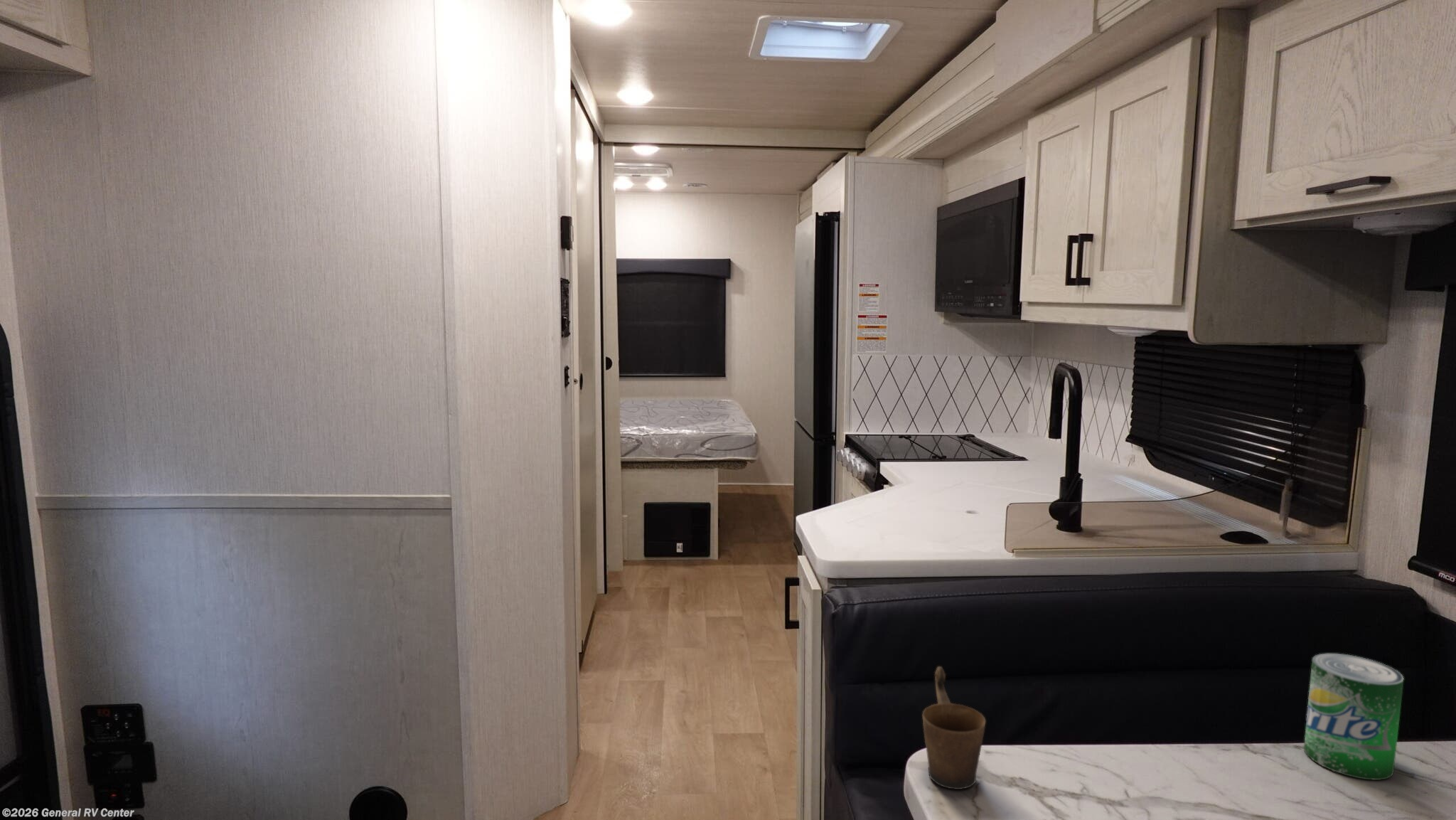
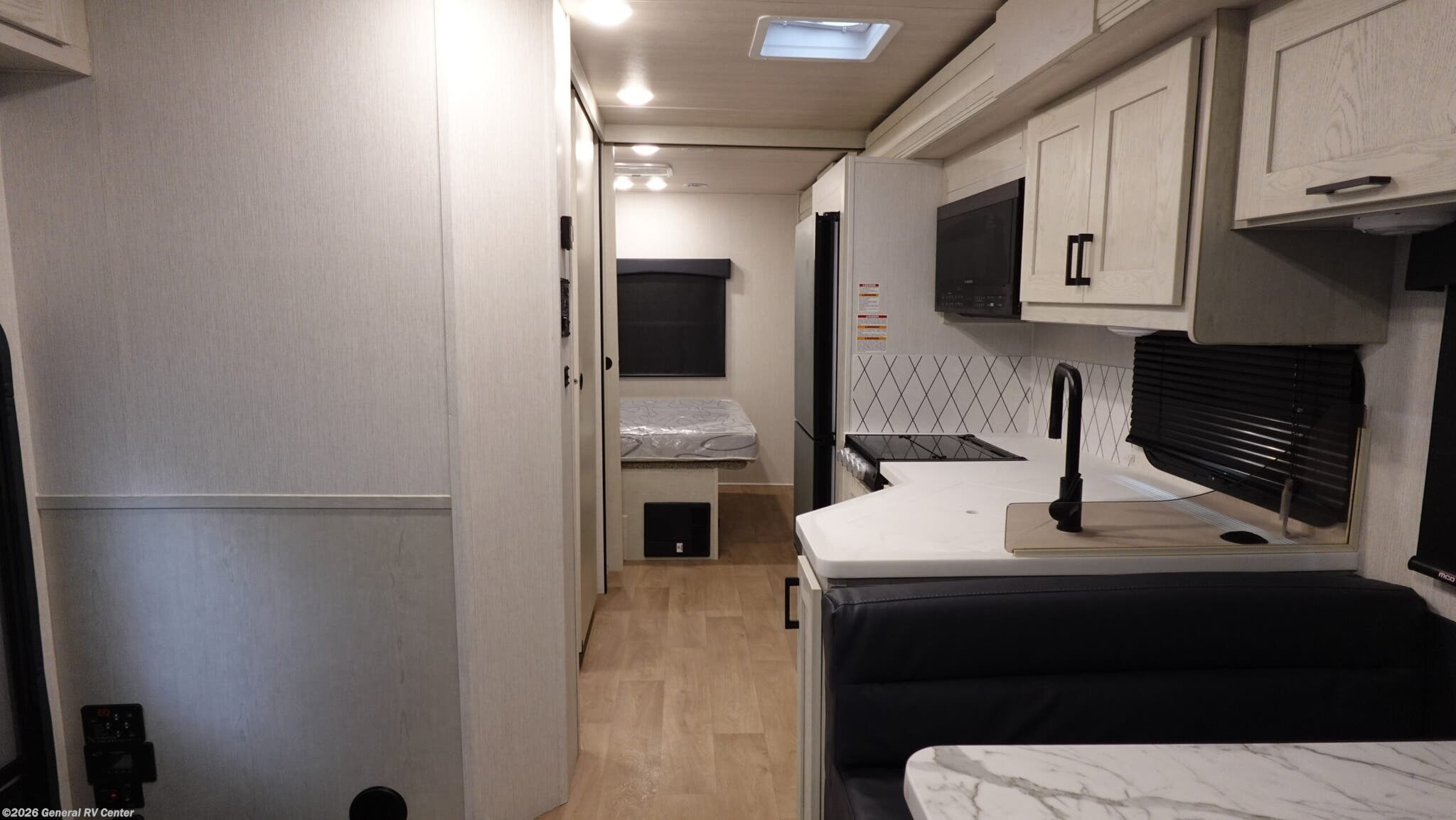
- mug (947, 725)
- beverage can (1351, 714)
